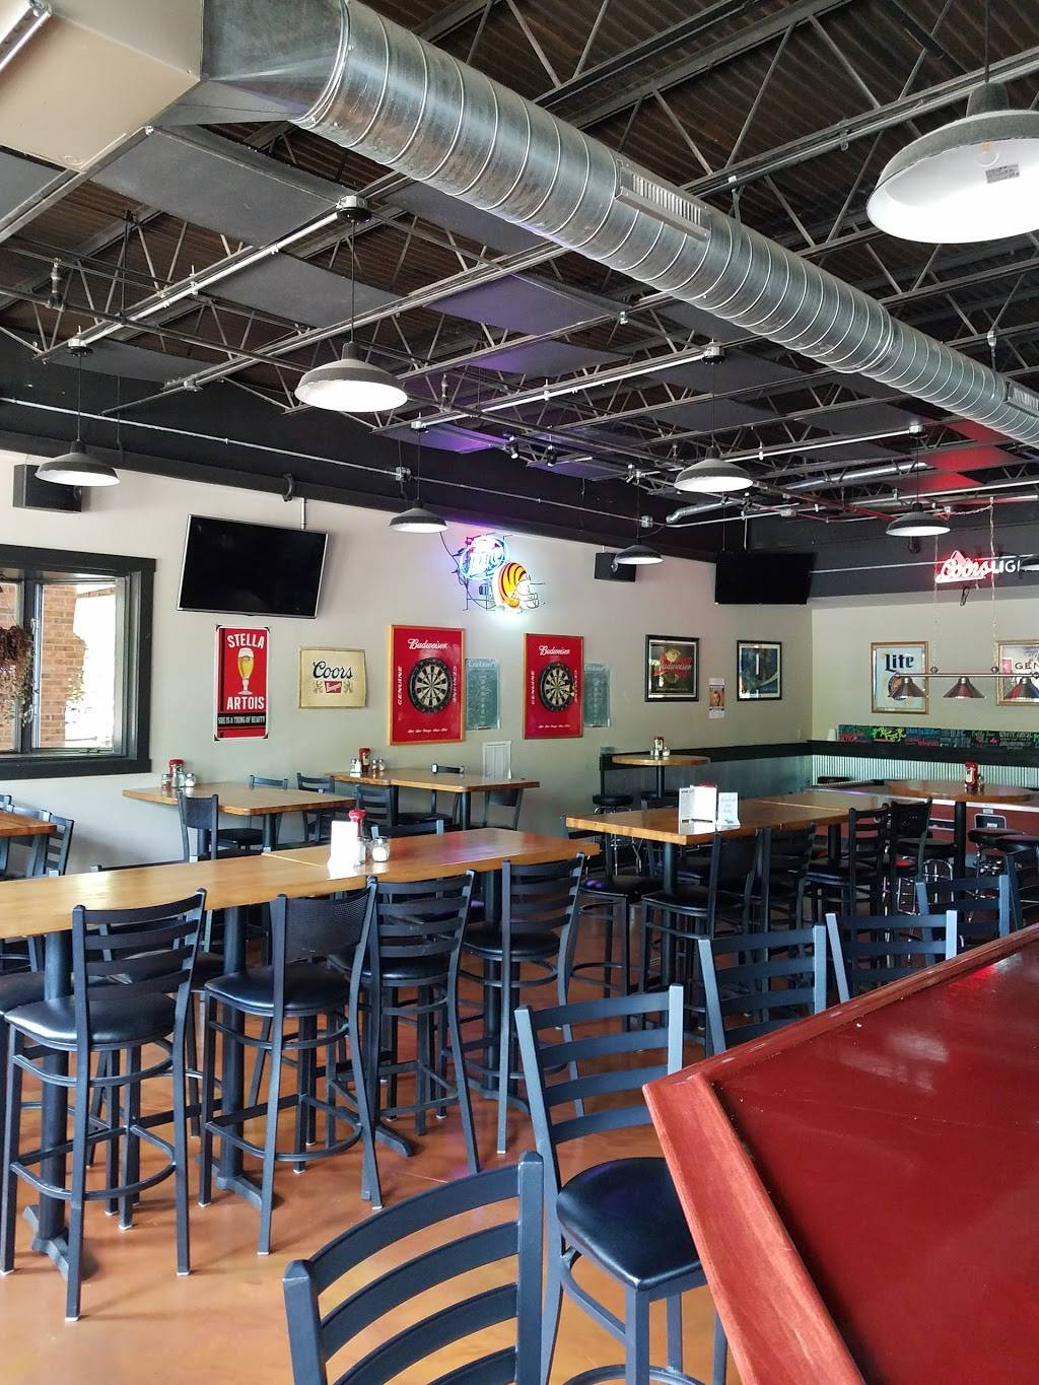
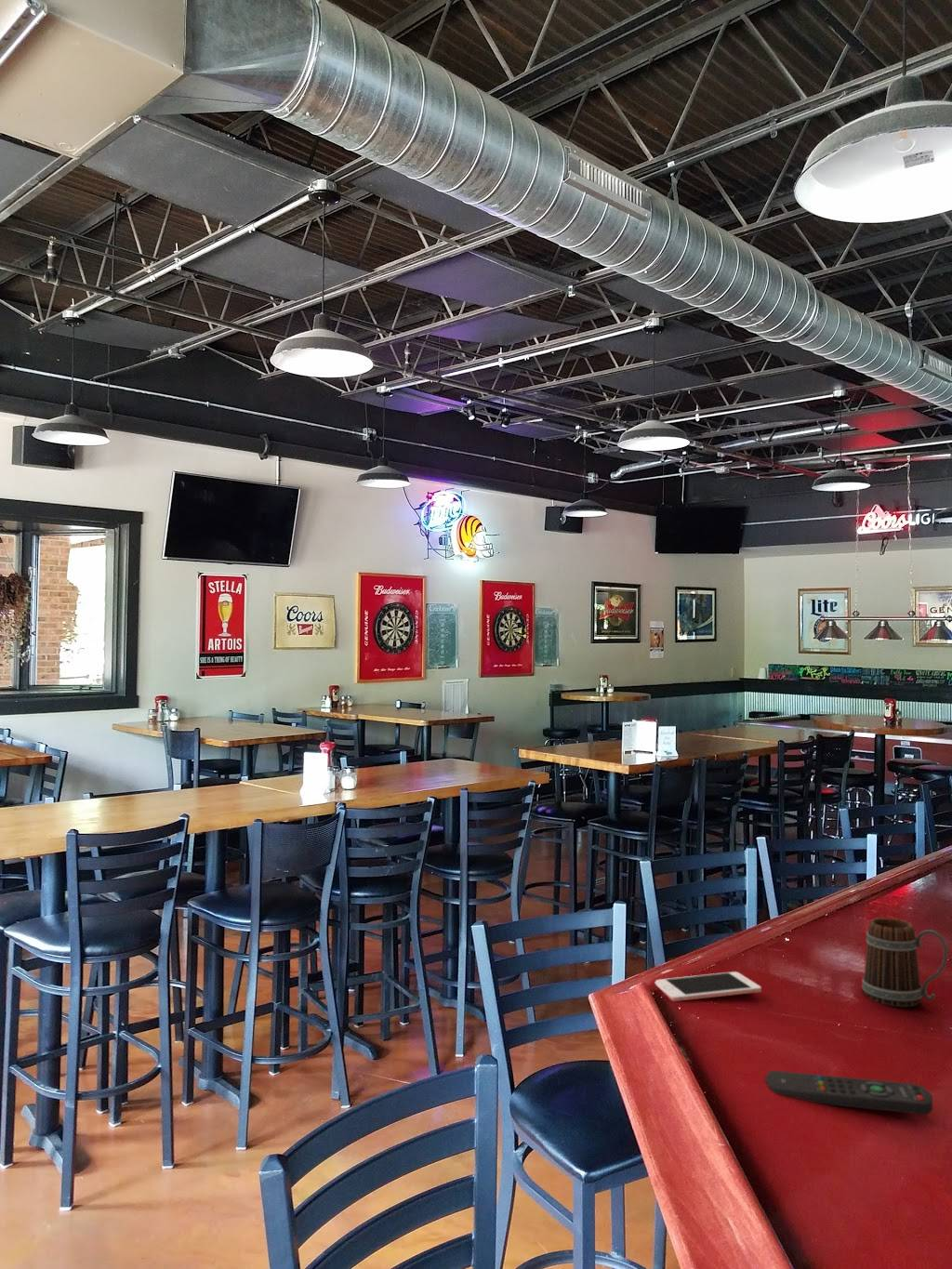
+ remote control (847, 1091)
+ beer mug (904, 962)
+ cell phone (706, 985)
